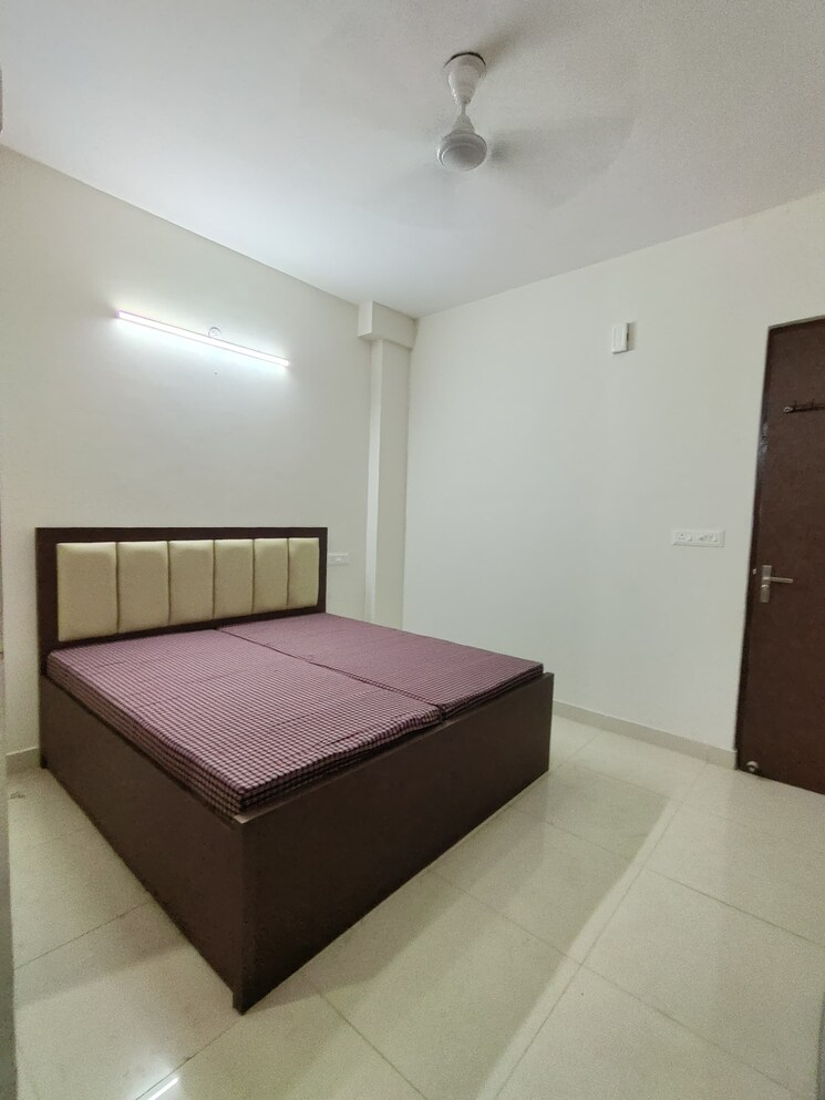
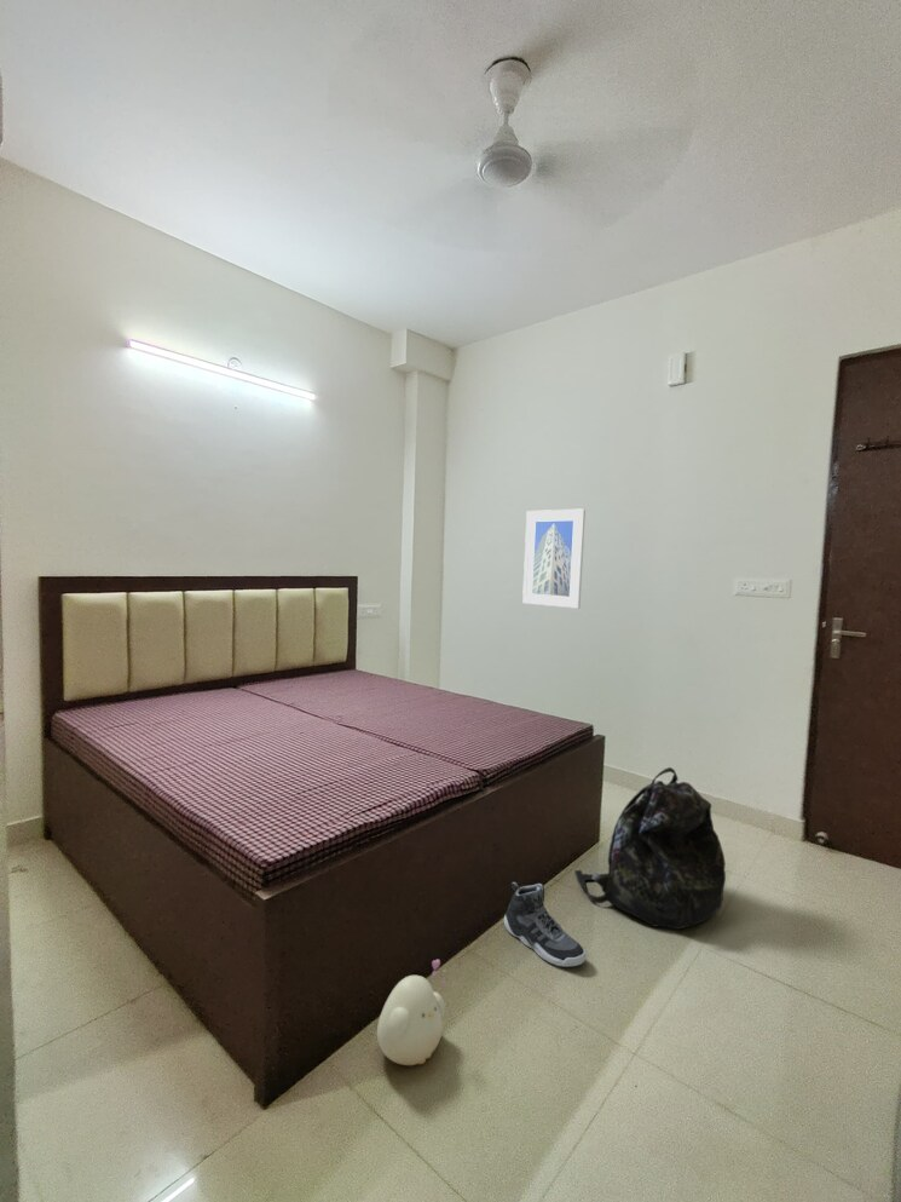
+ backpack (652, 829)
+ sneaker (543, 920)
+ plush toy (411, 1006)
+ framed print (551, 558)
